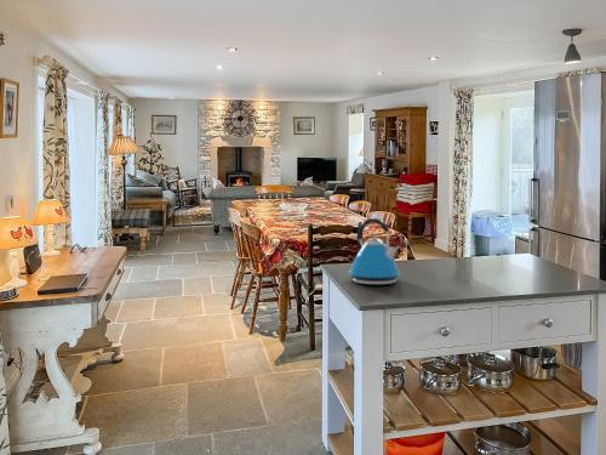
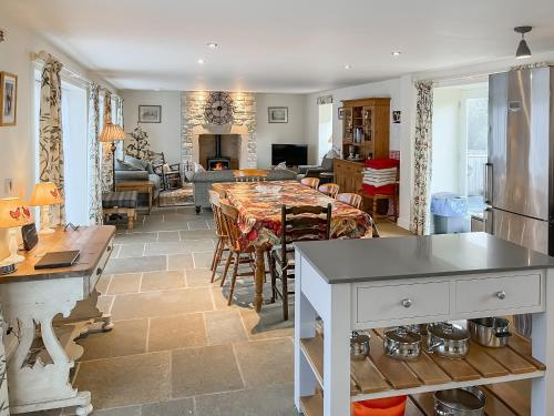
- kettle (372, 249)
